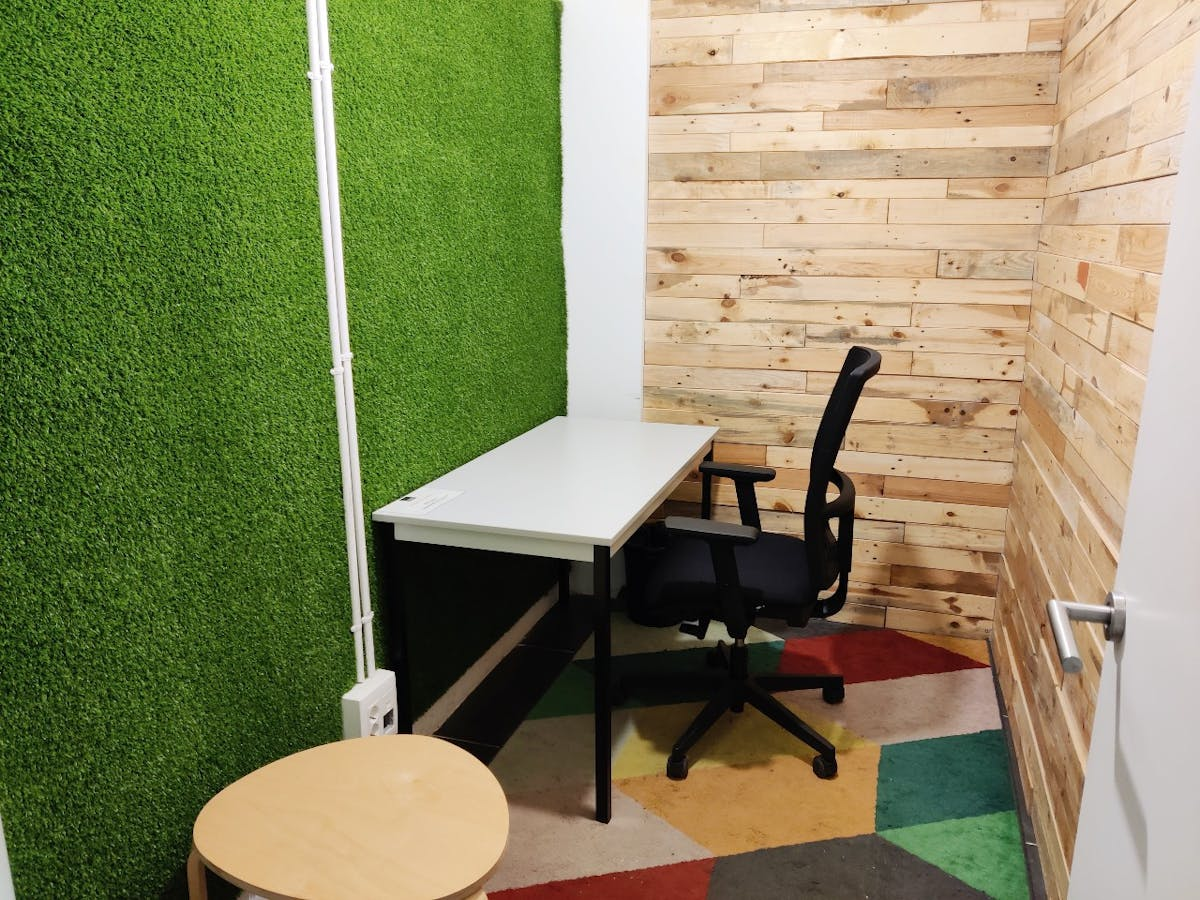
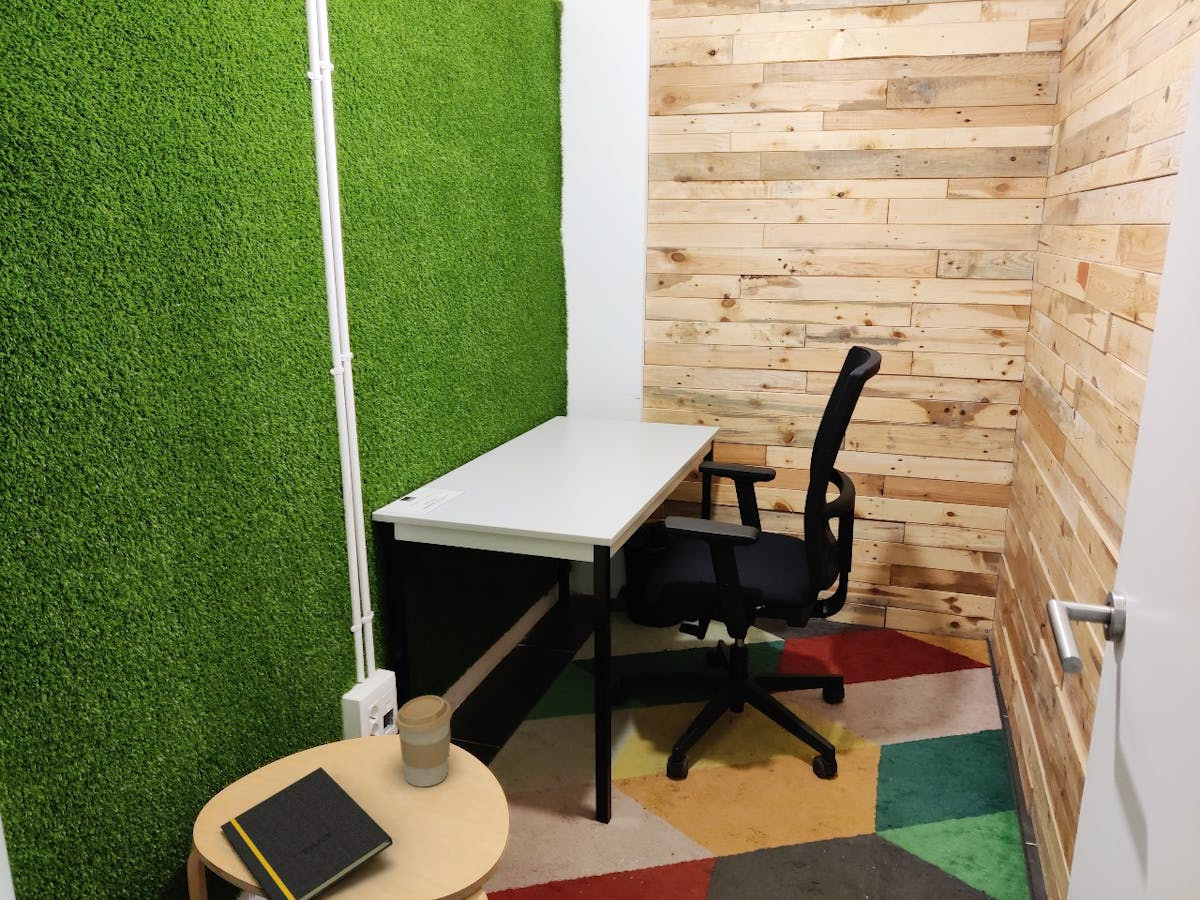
+ notepad (304, 835)
+ coffee cup (424, 739)
